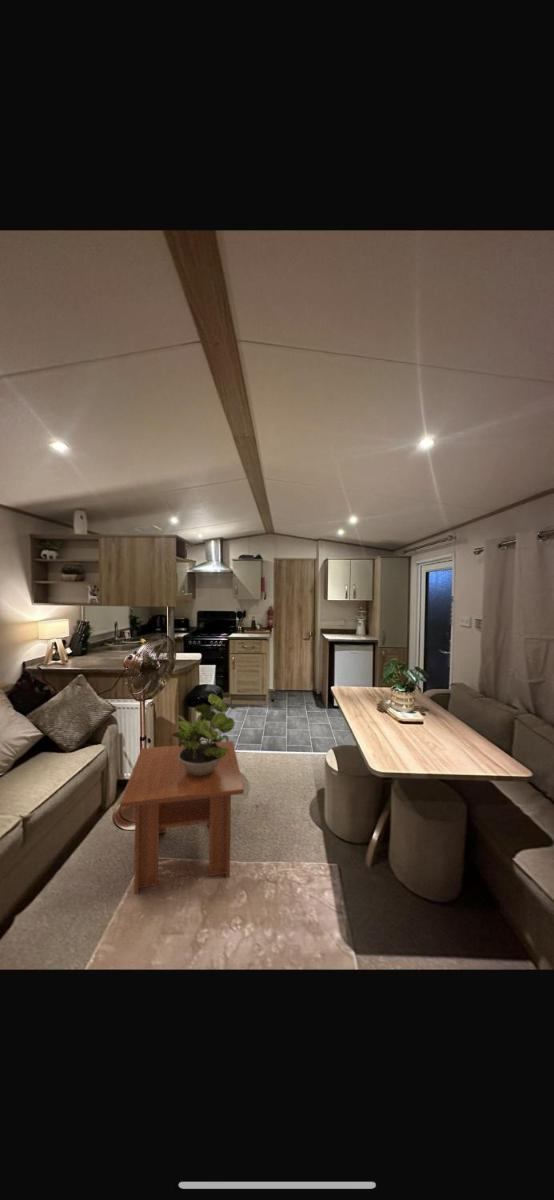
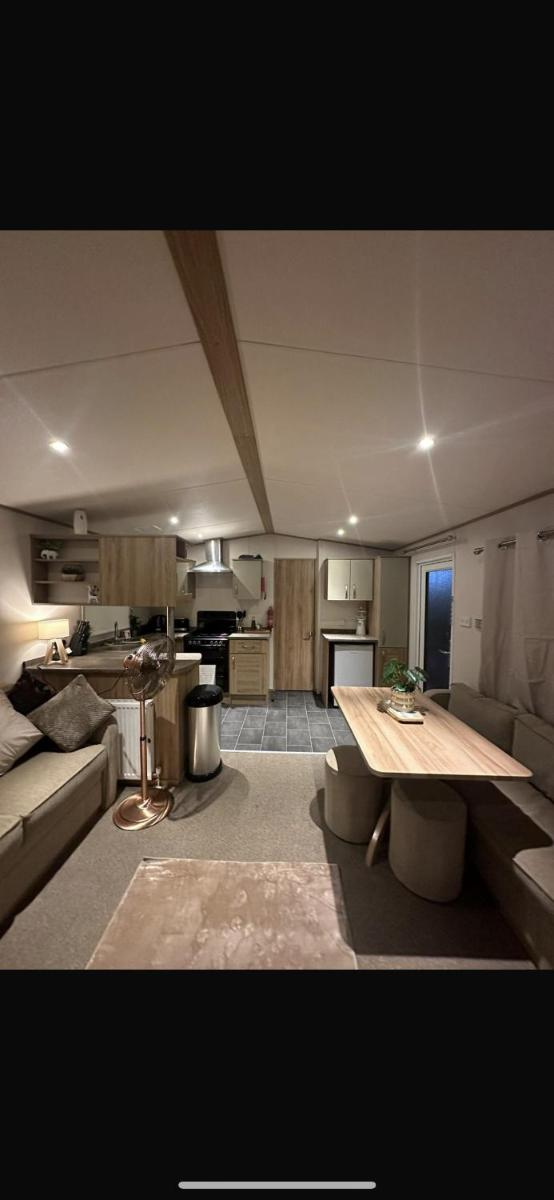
- coffee table (186, 808)
- potted plant (204, 734)
